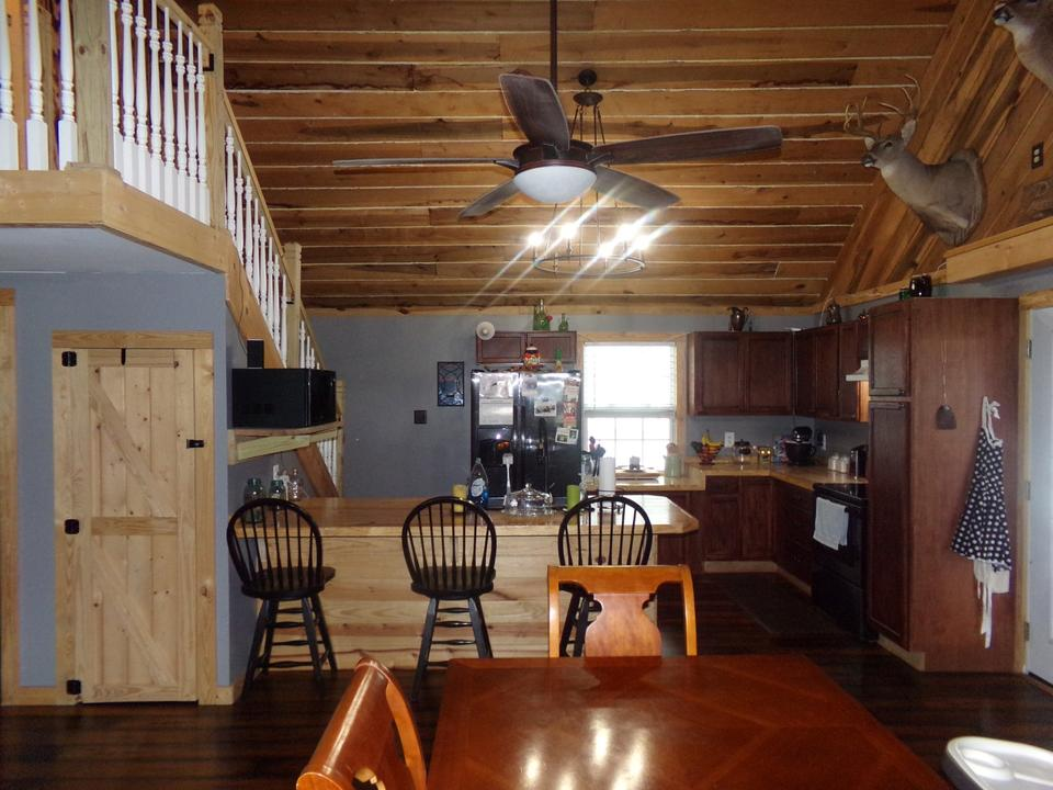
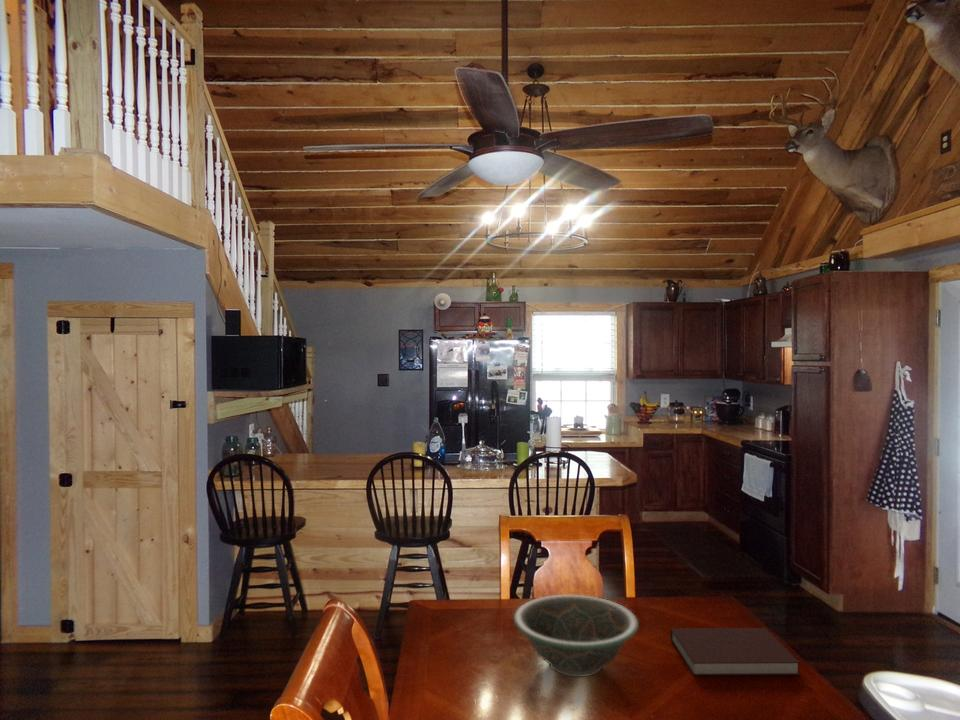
+ decorative bowl (575, 640)
+ notebook (731, 650)
